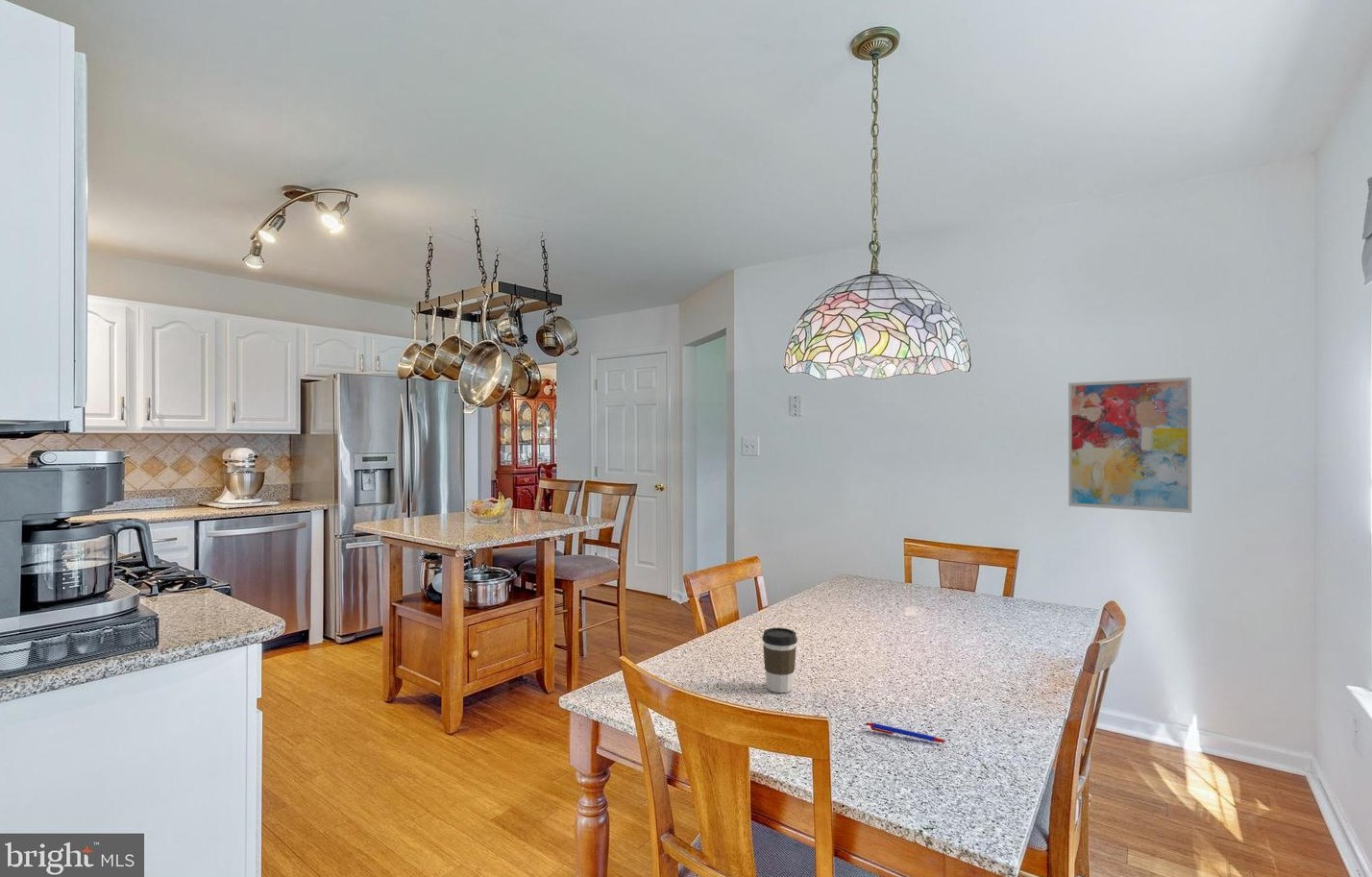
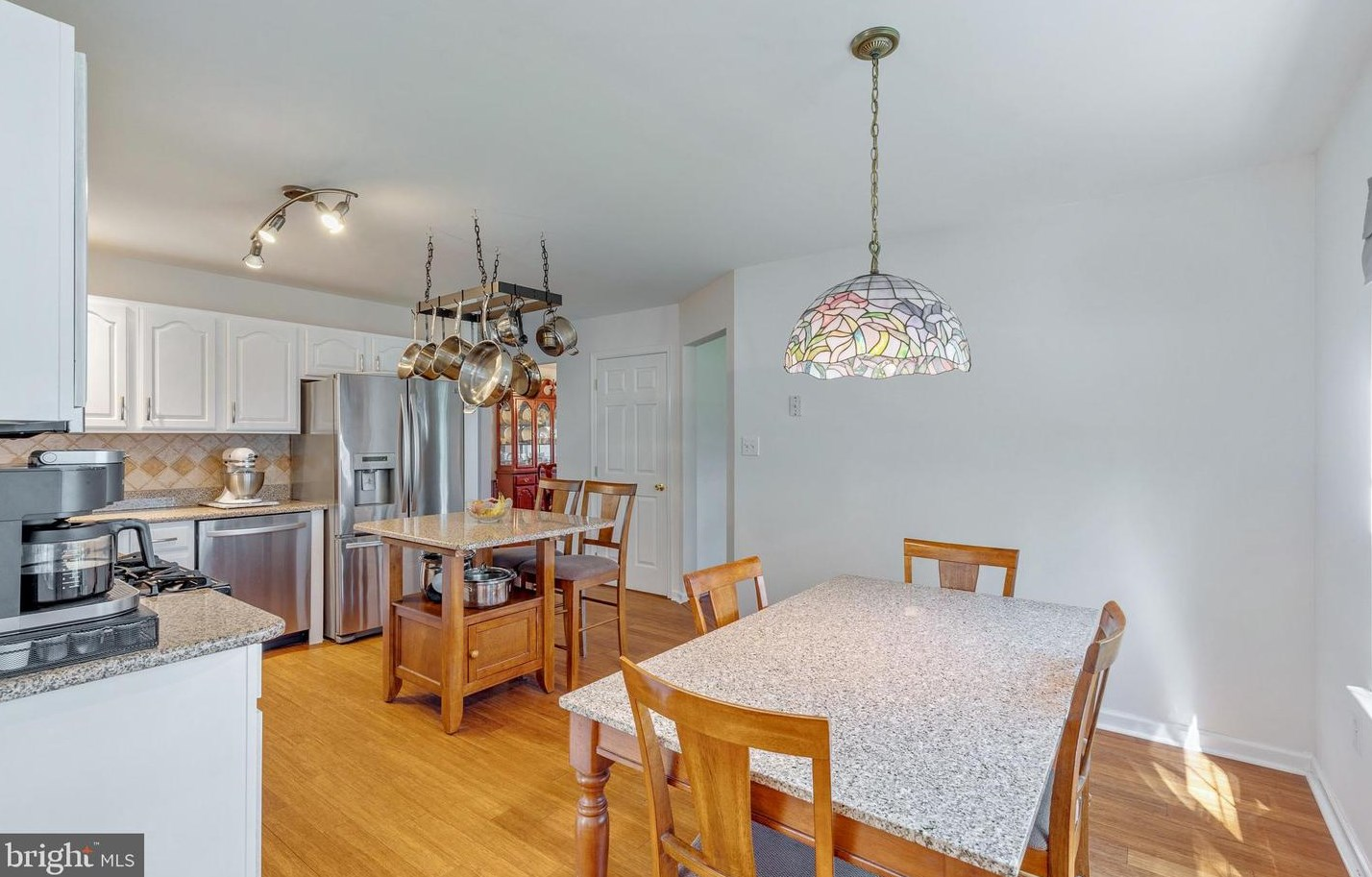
- pen (905, 732)
- wall art (1127, 445)
- coffee cup (779, 660)
